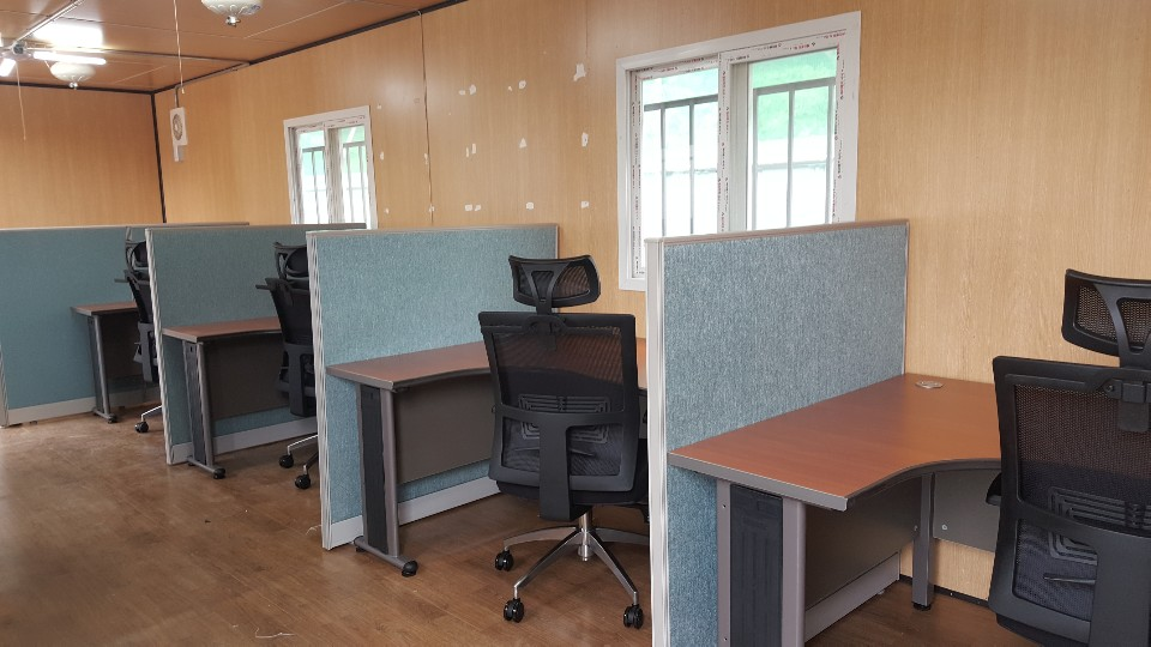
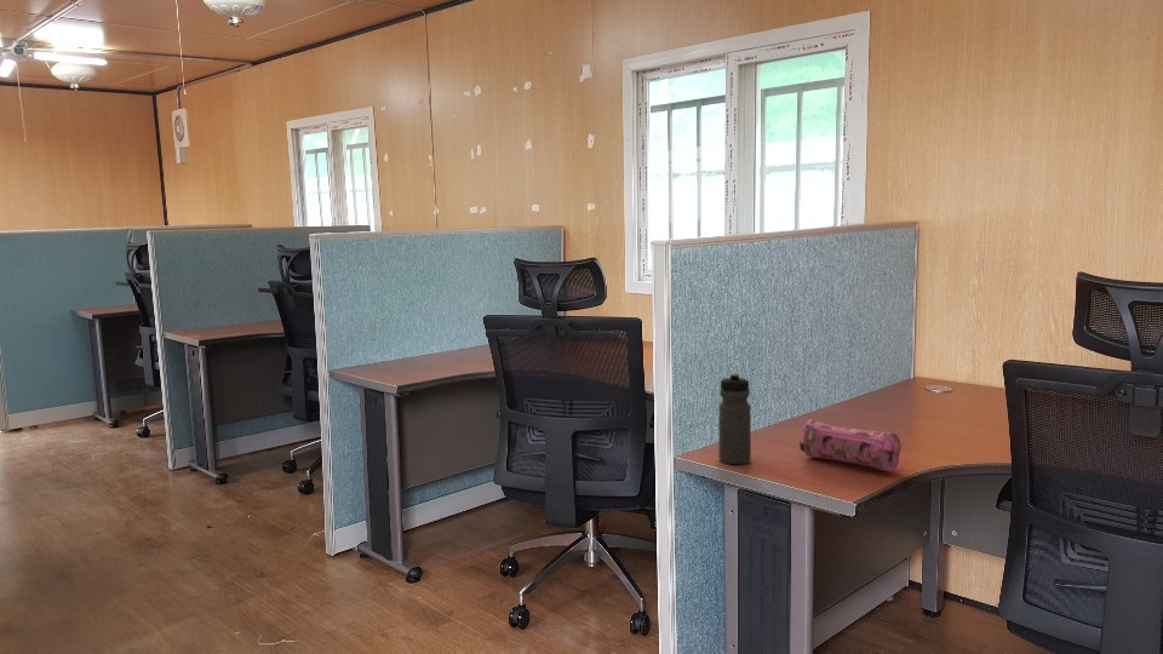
+ pencil case (849, 443)
+ water bottle (734, 417)
